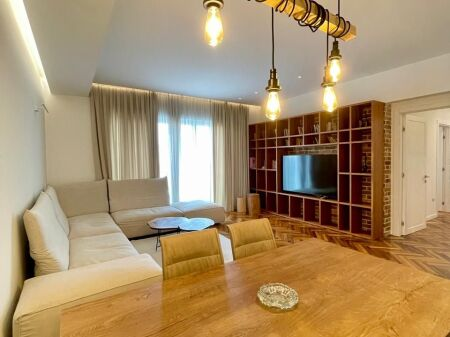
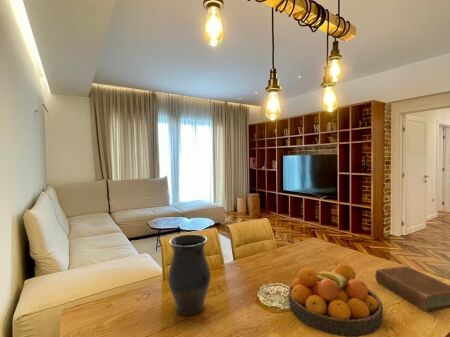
+ fruit bowl (332, 288)
+ book (414, 286)
+ vase (189, 273)
